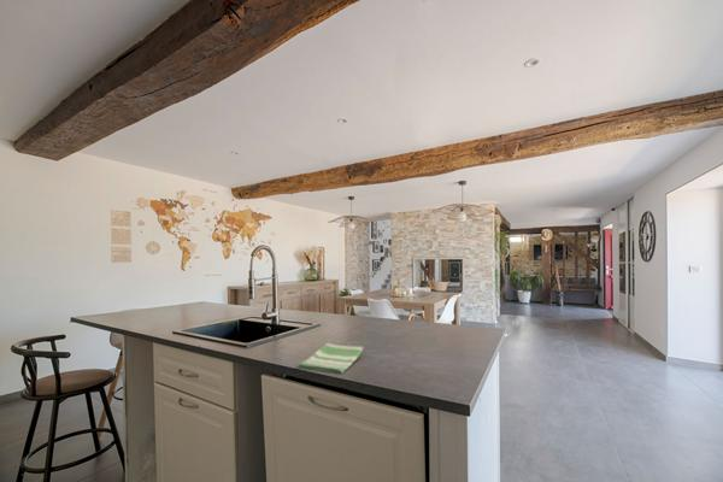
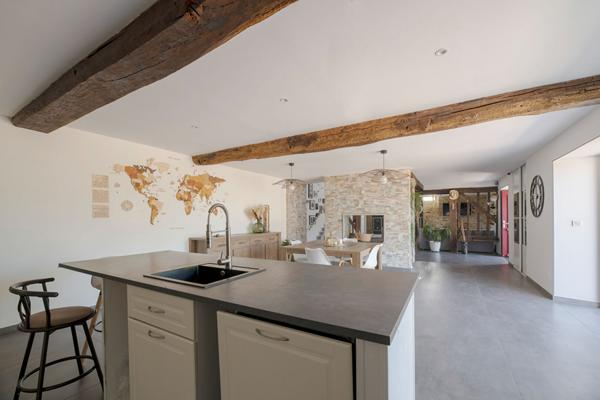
- dish towel (333, 357)
